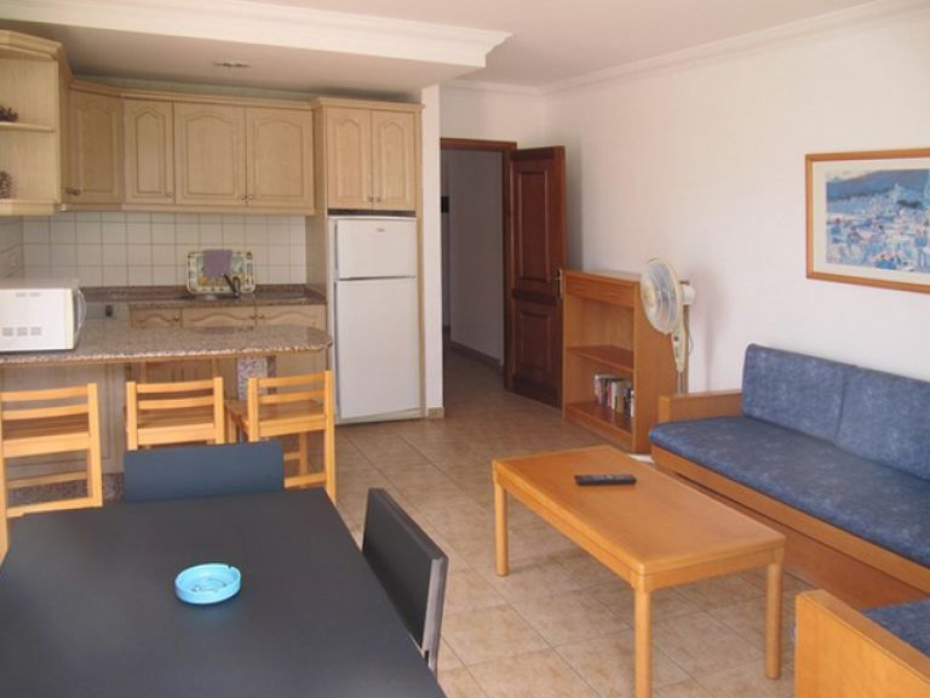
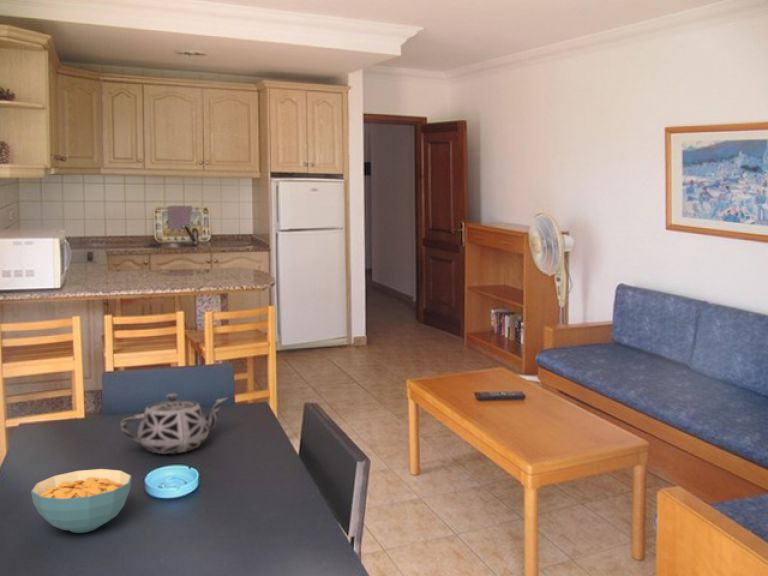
+ teapot (176, 420)
+ cereal bowl (83, 505)
